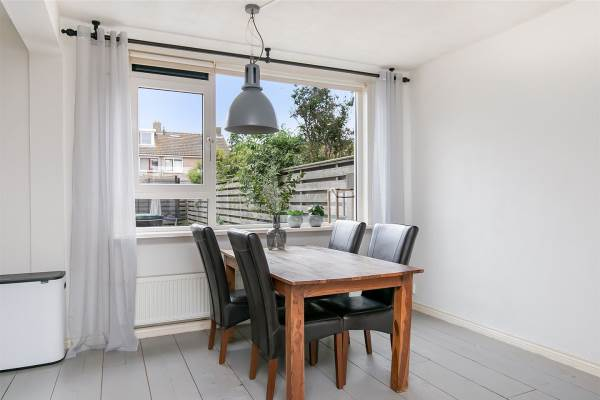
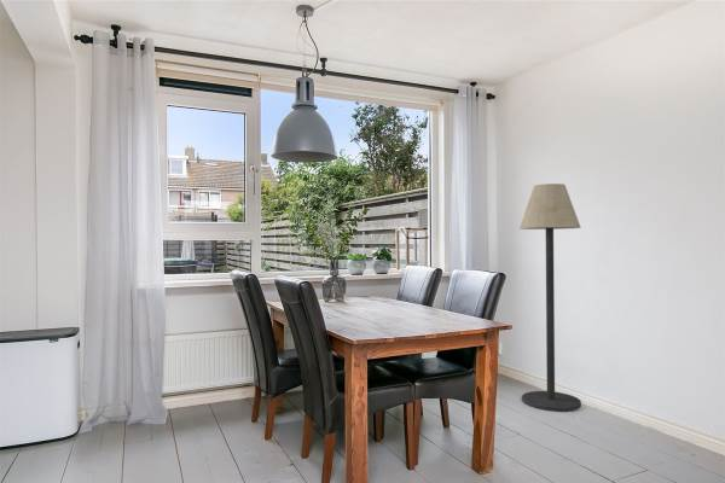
+ floor lamp (550, 293)
